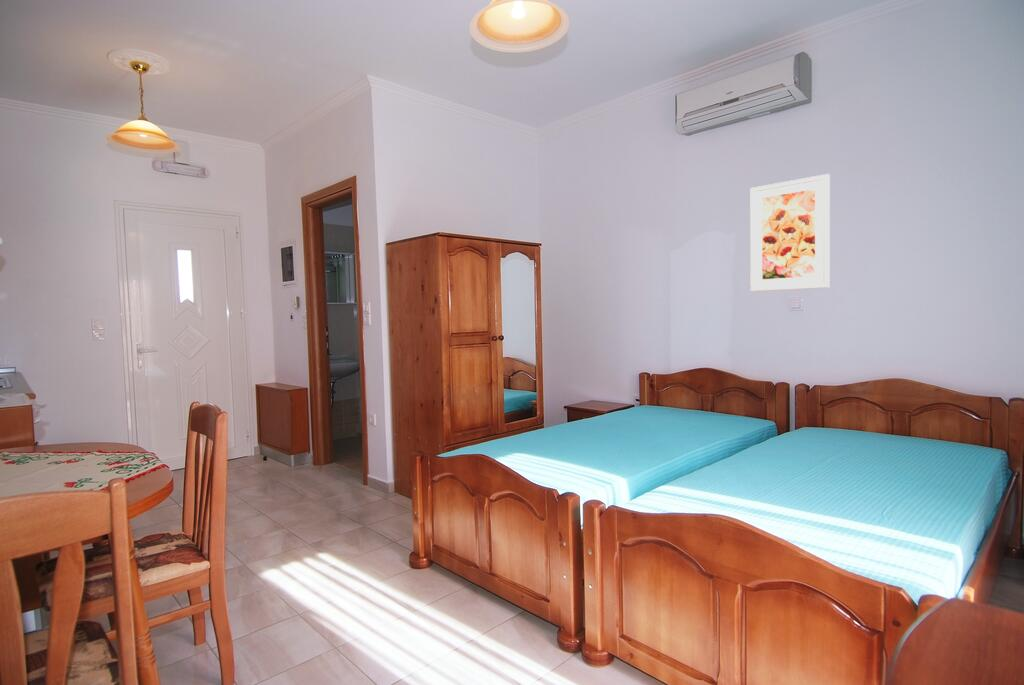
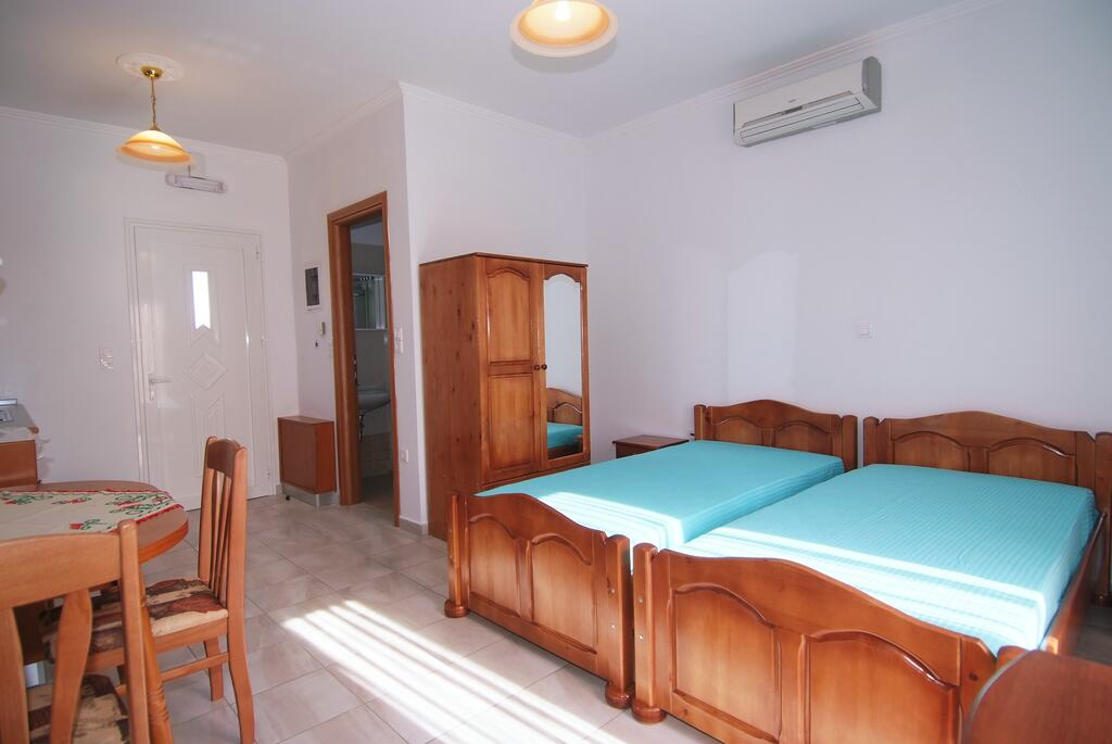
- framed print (788, 235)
